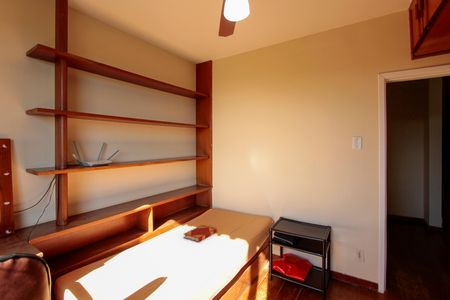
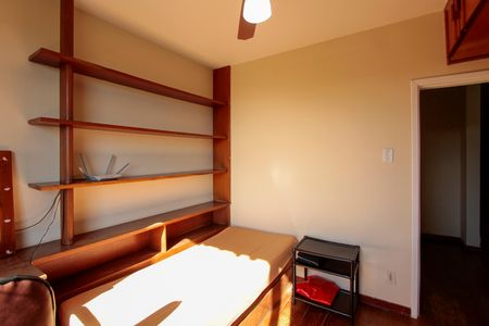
- hardback book (200, 233)
